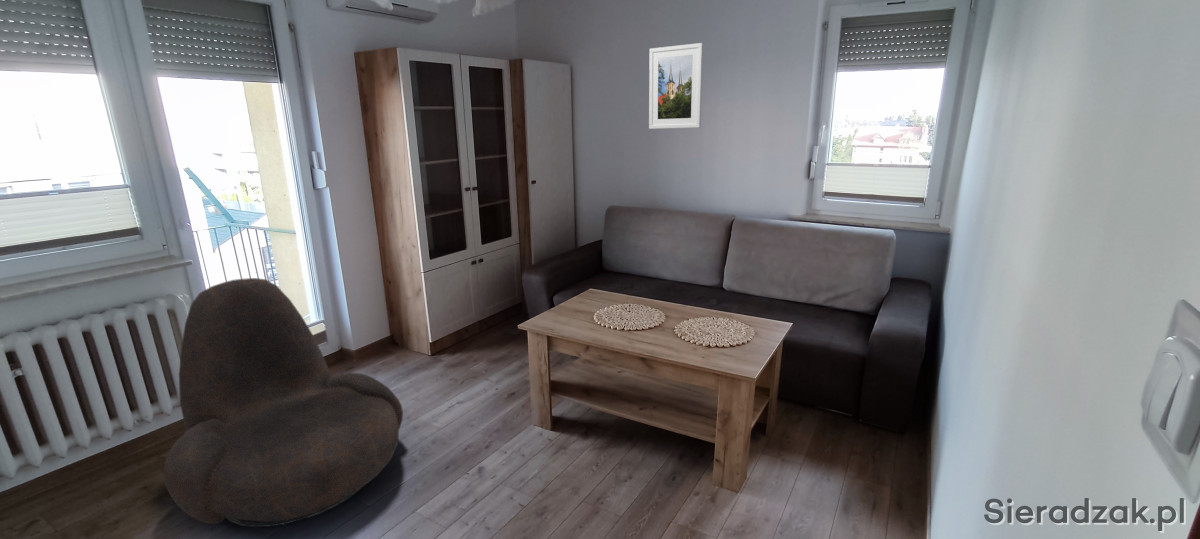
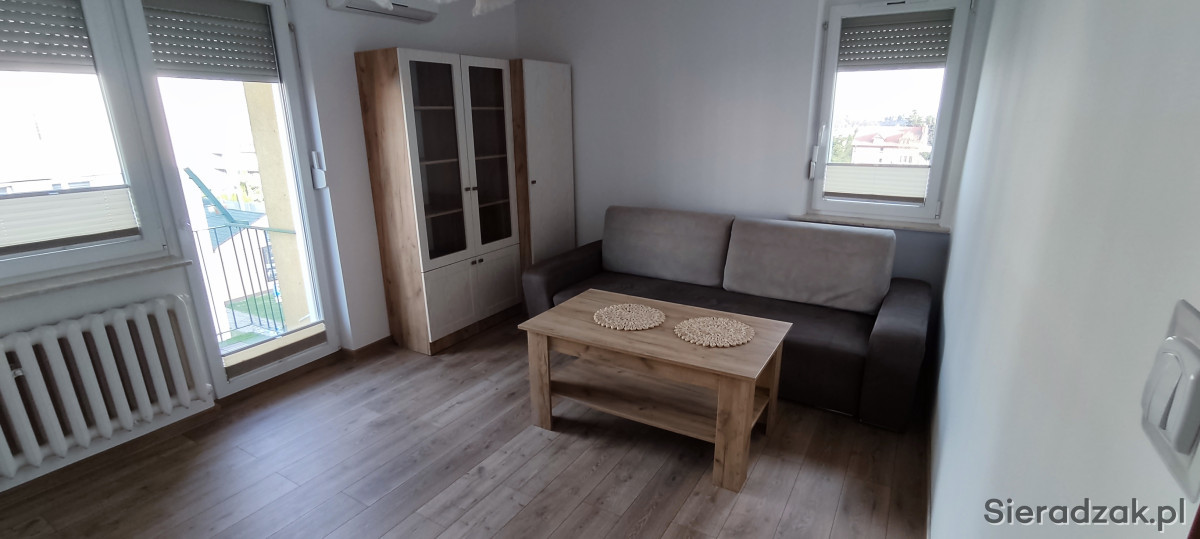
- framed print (674, 87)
- armchair (284, 388)
